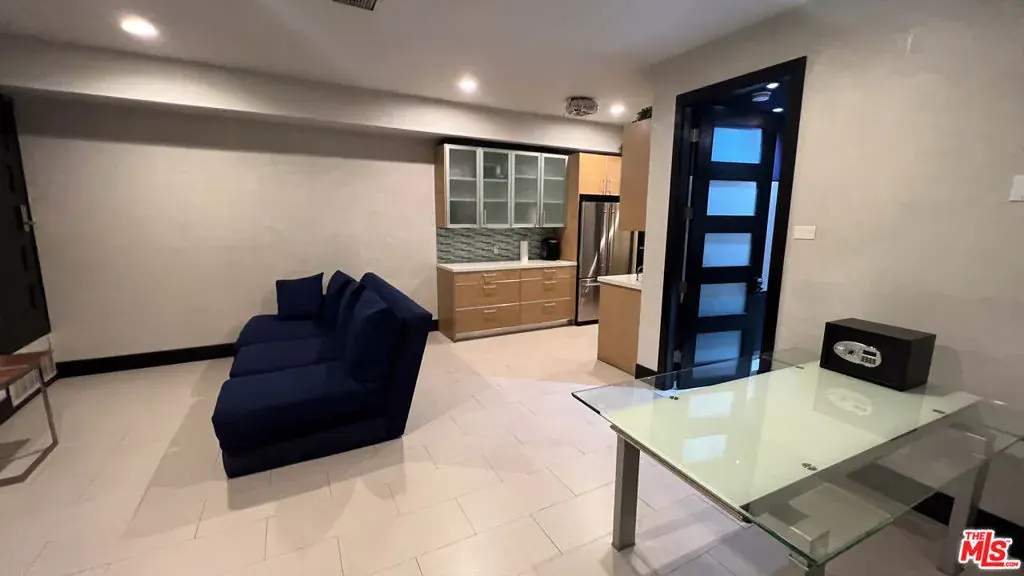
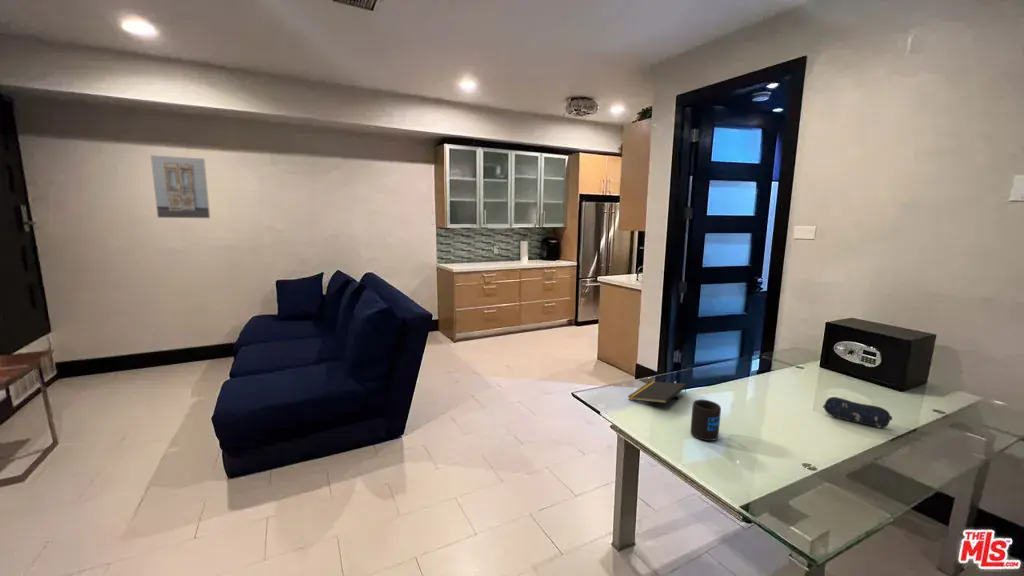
+ mug (707, 418)
+ notepad (657, 391)
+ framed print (181, 187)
+ pencil case (856, 412)
